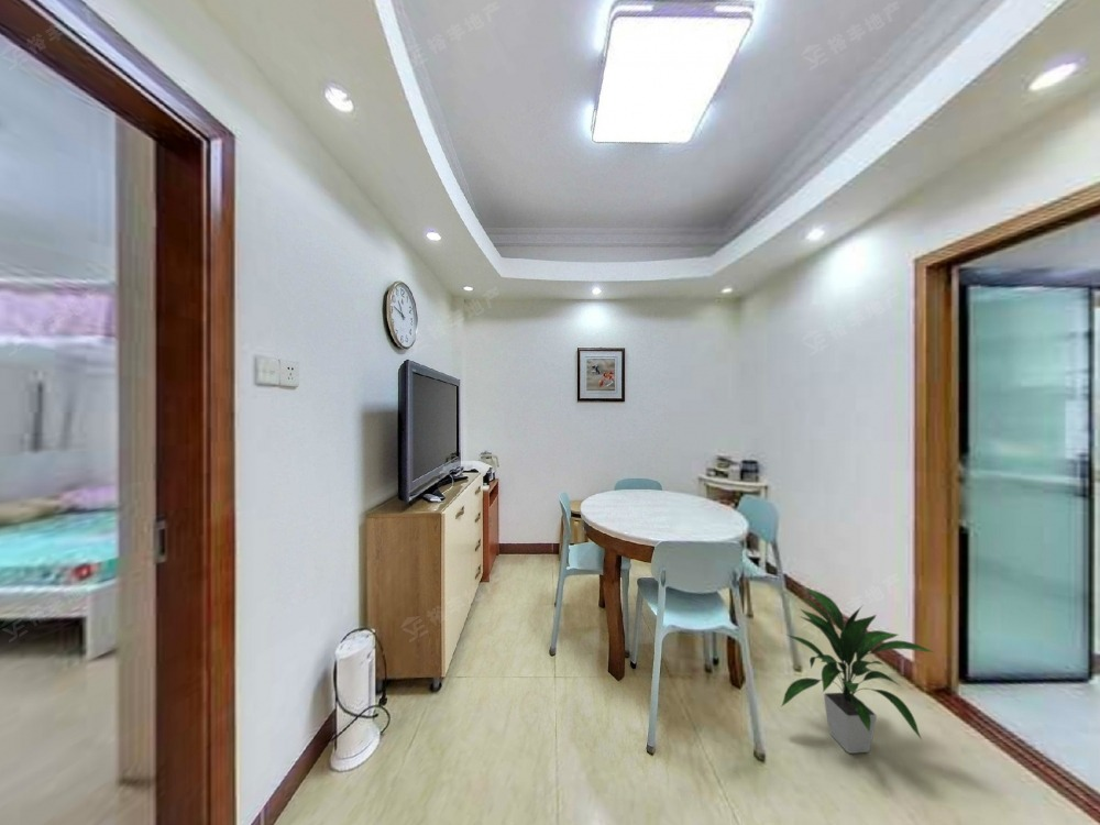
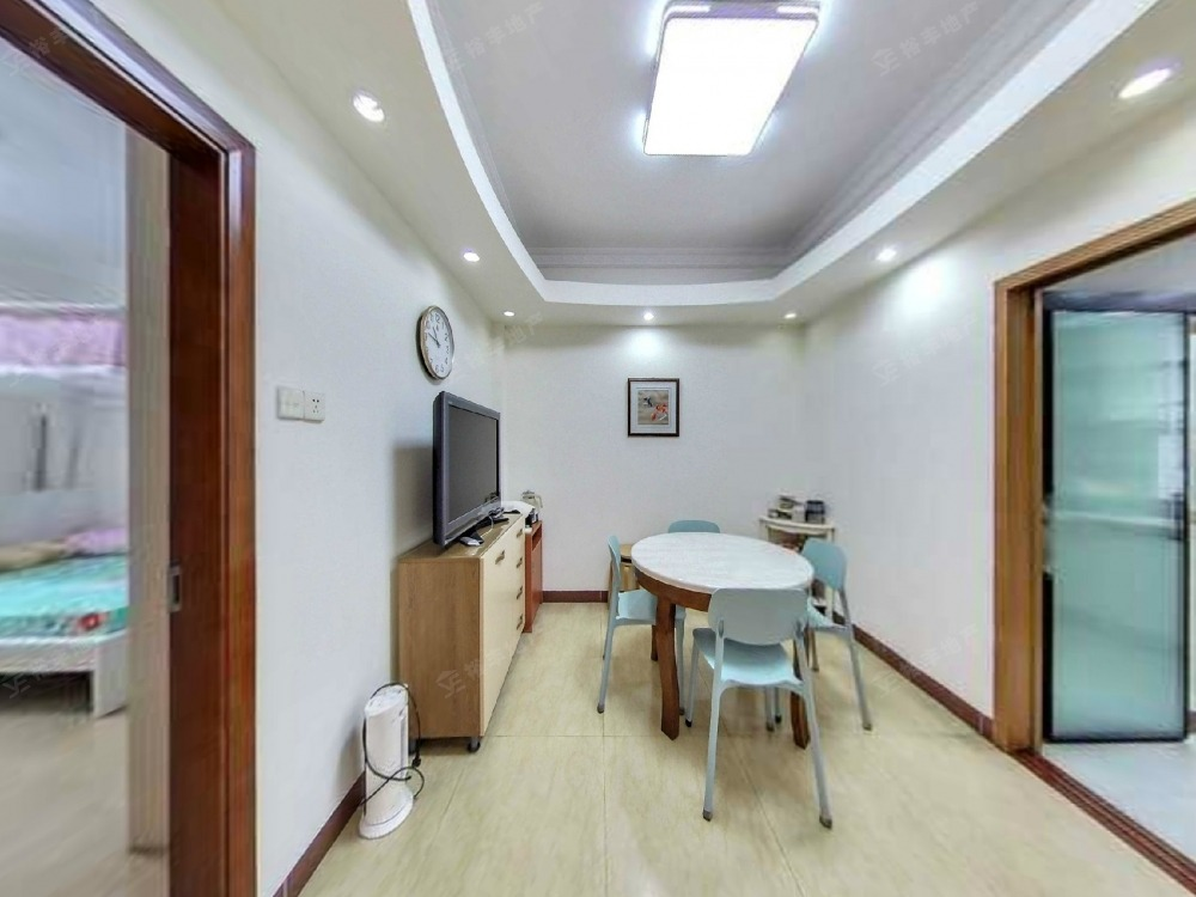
- indoor plant (842, 667)
